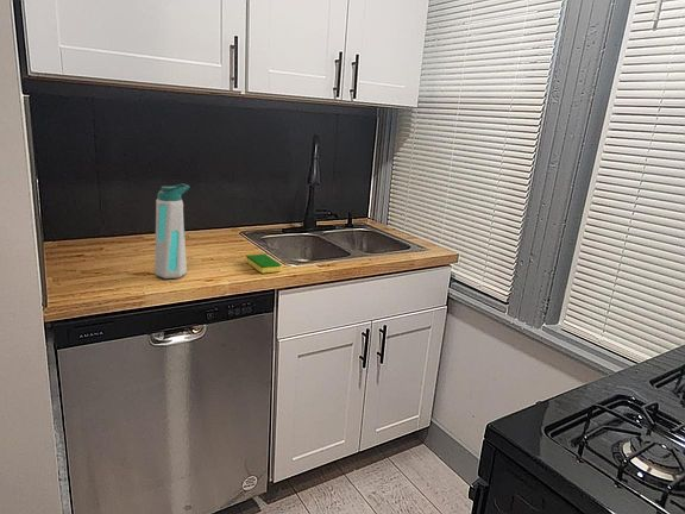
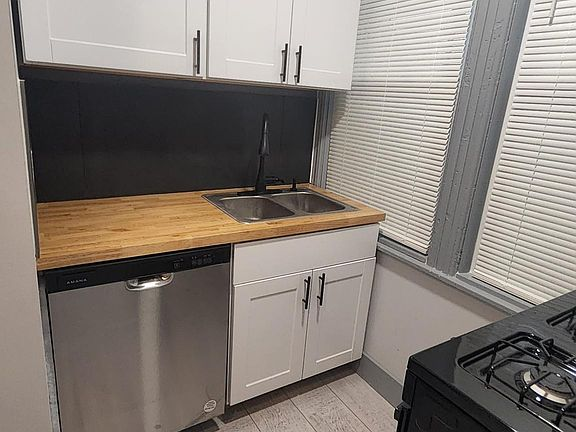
- dish sponge (263, 263)
- water bottle (171, 231)
